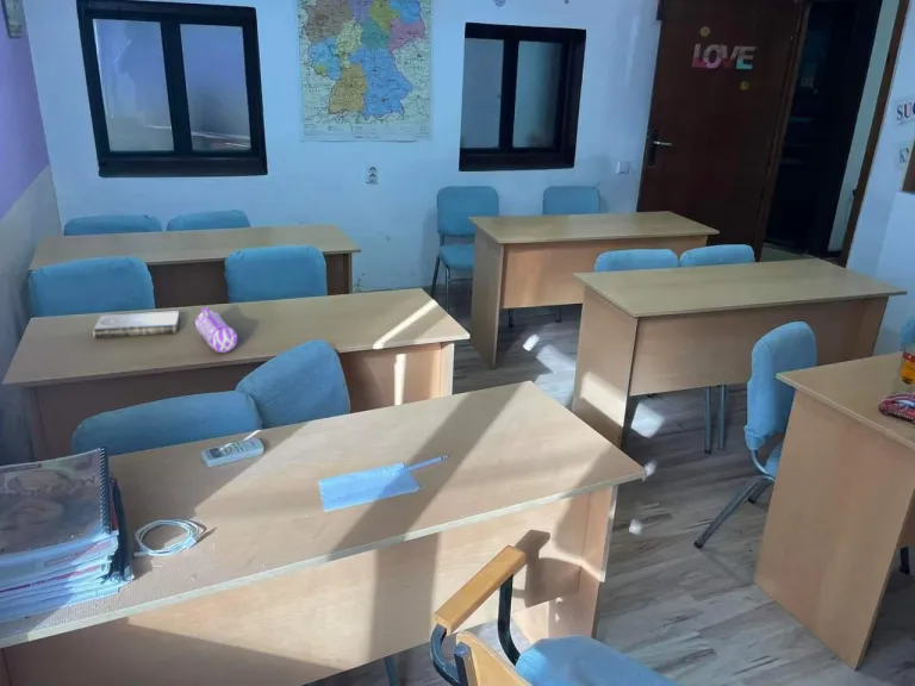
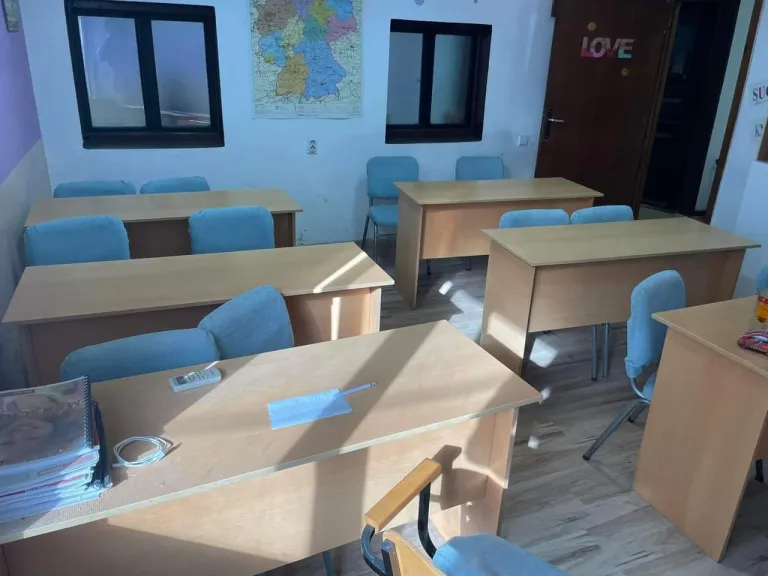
- book (137, 324)
- pencil case (216, 329)
